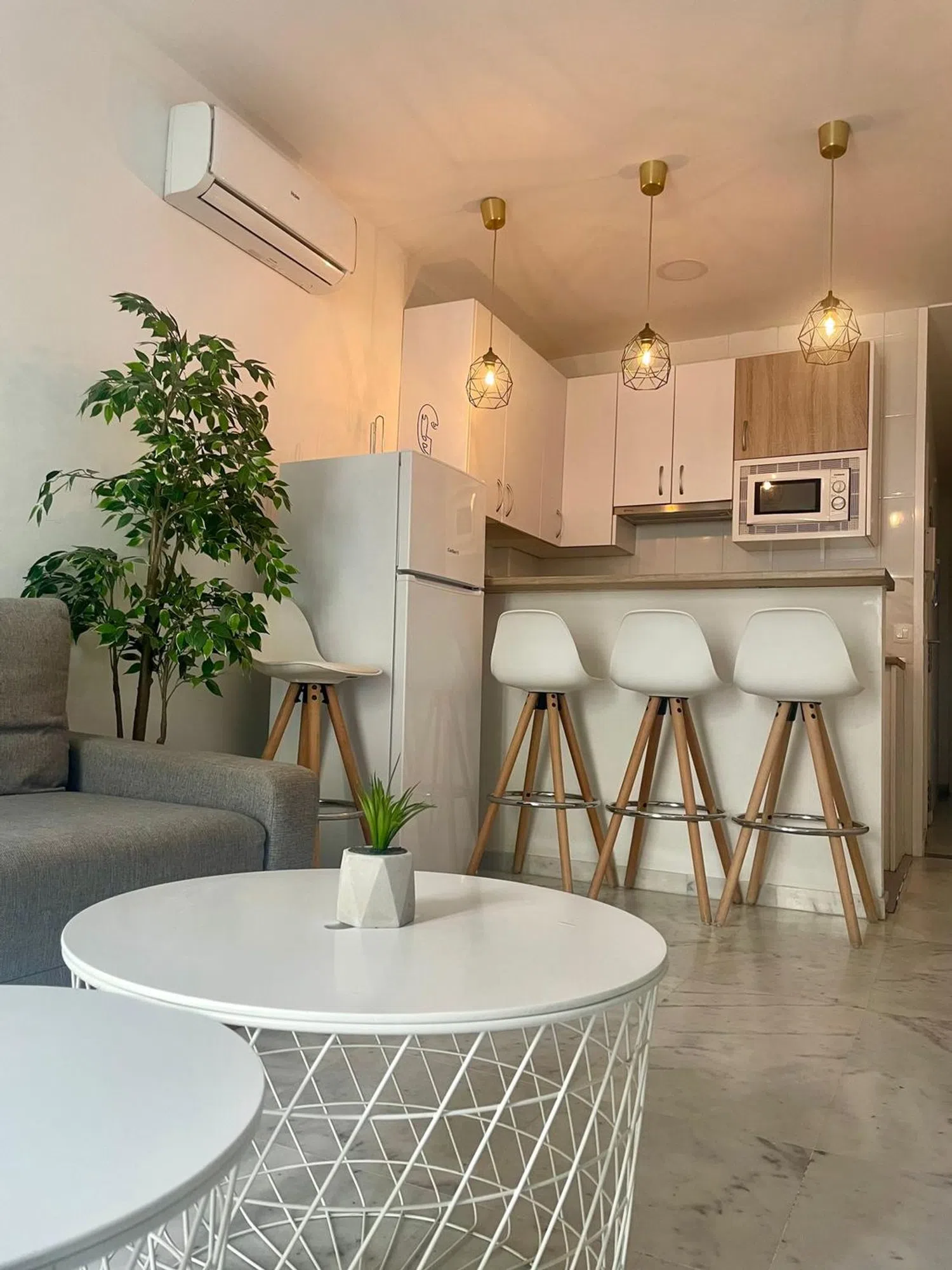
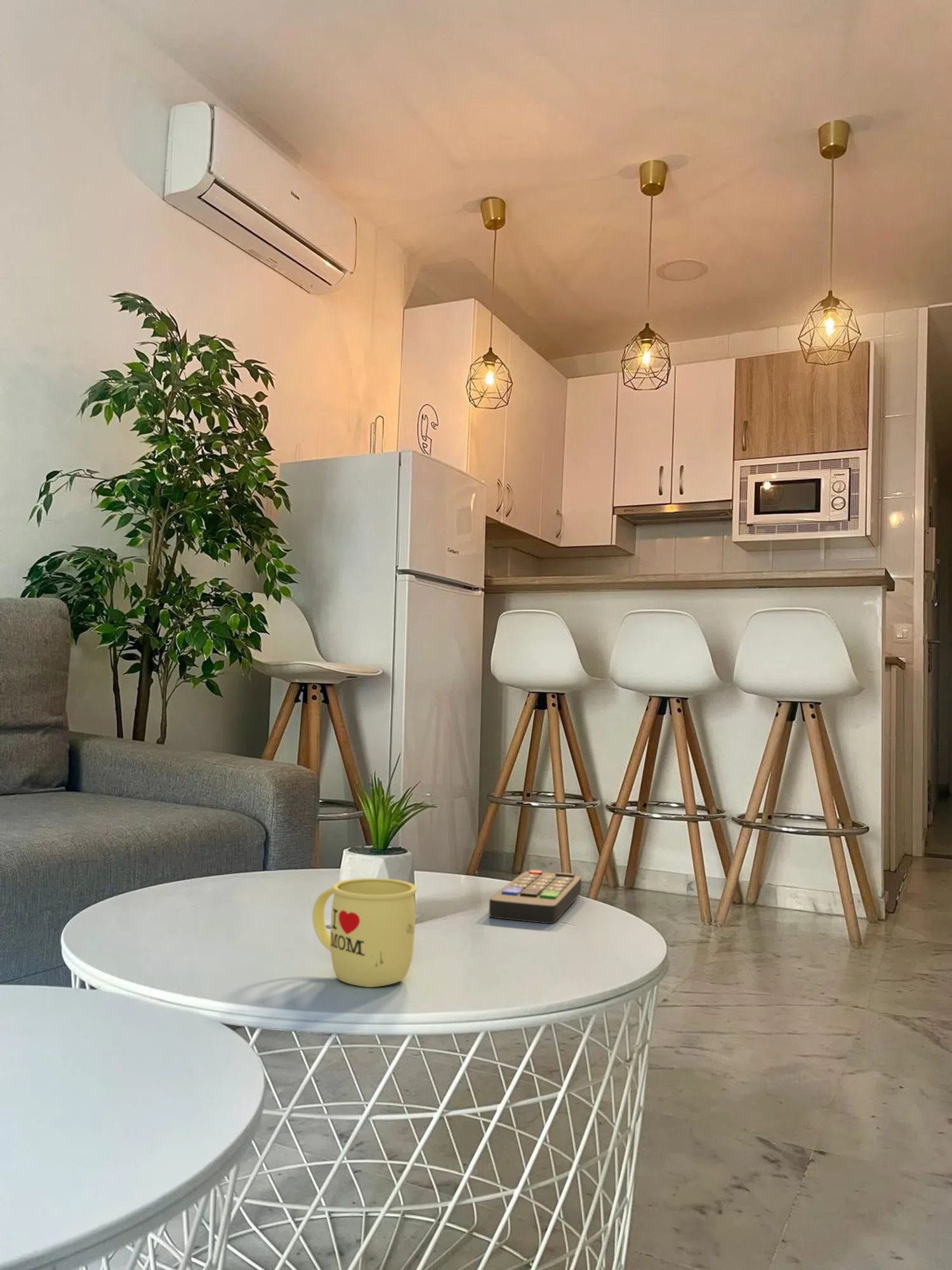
+ remote control (538, 893)
+ mug (357, 929)
